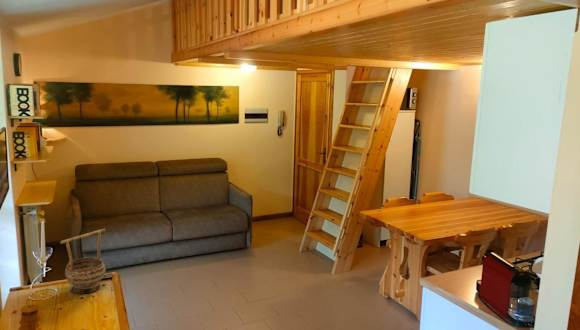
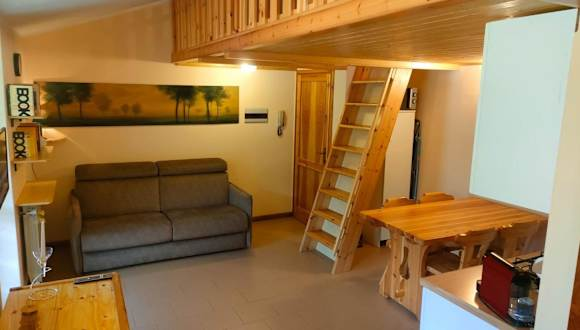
- decorative bowl (85, 261)
